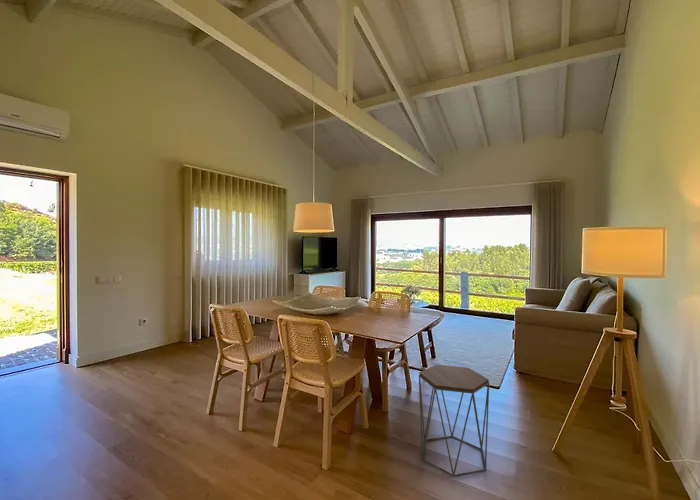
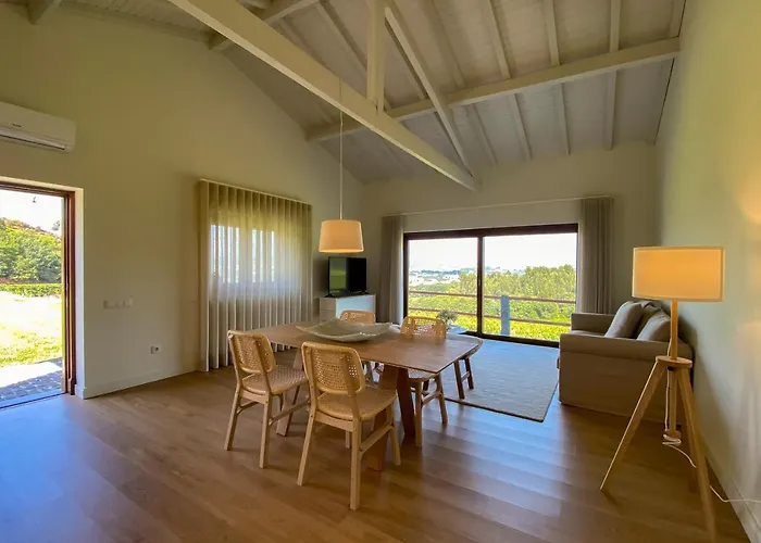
- side table (456, 416)
